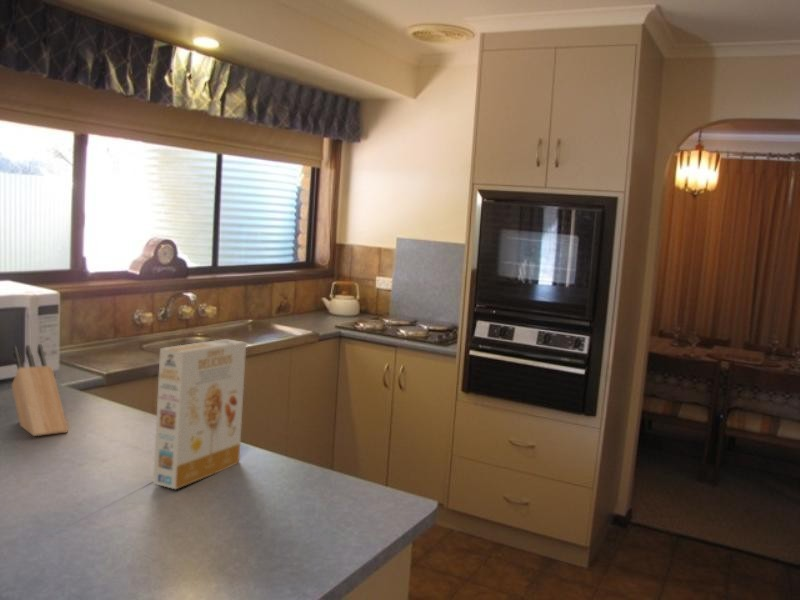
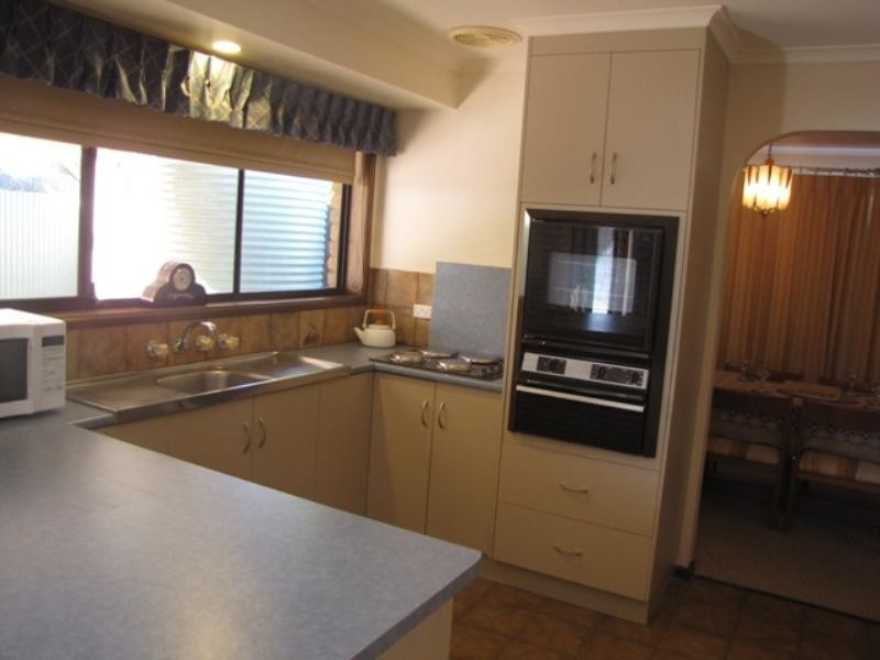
- knife block (37, 387)
- cereal box (201, 409)
